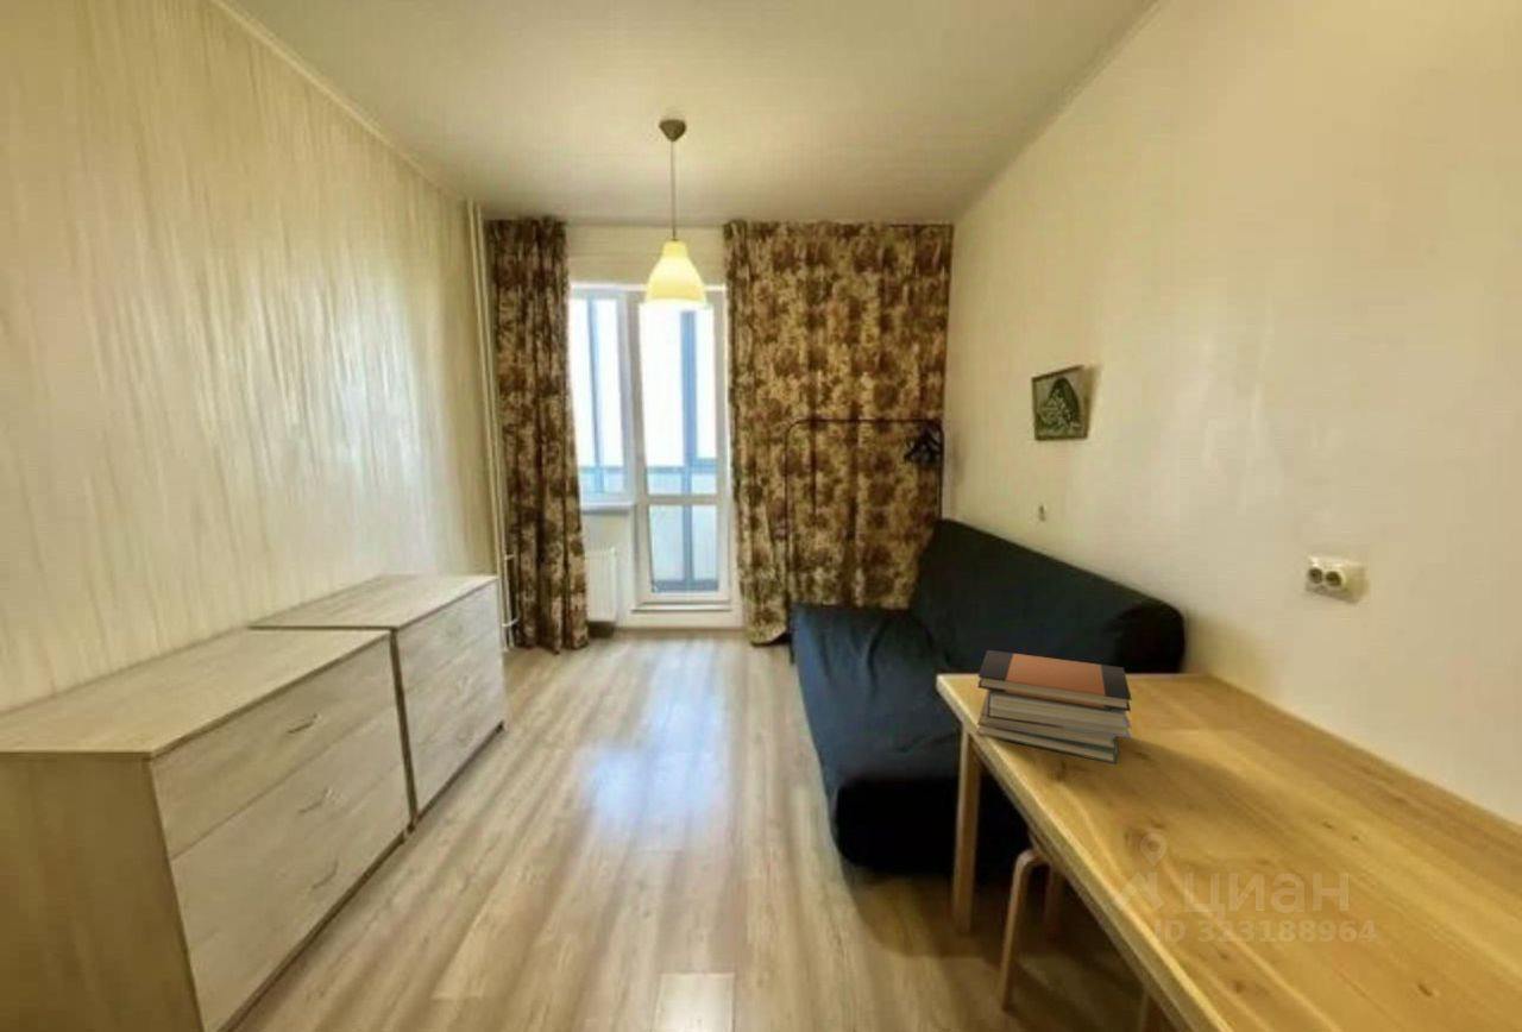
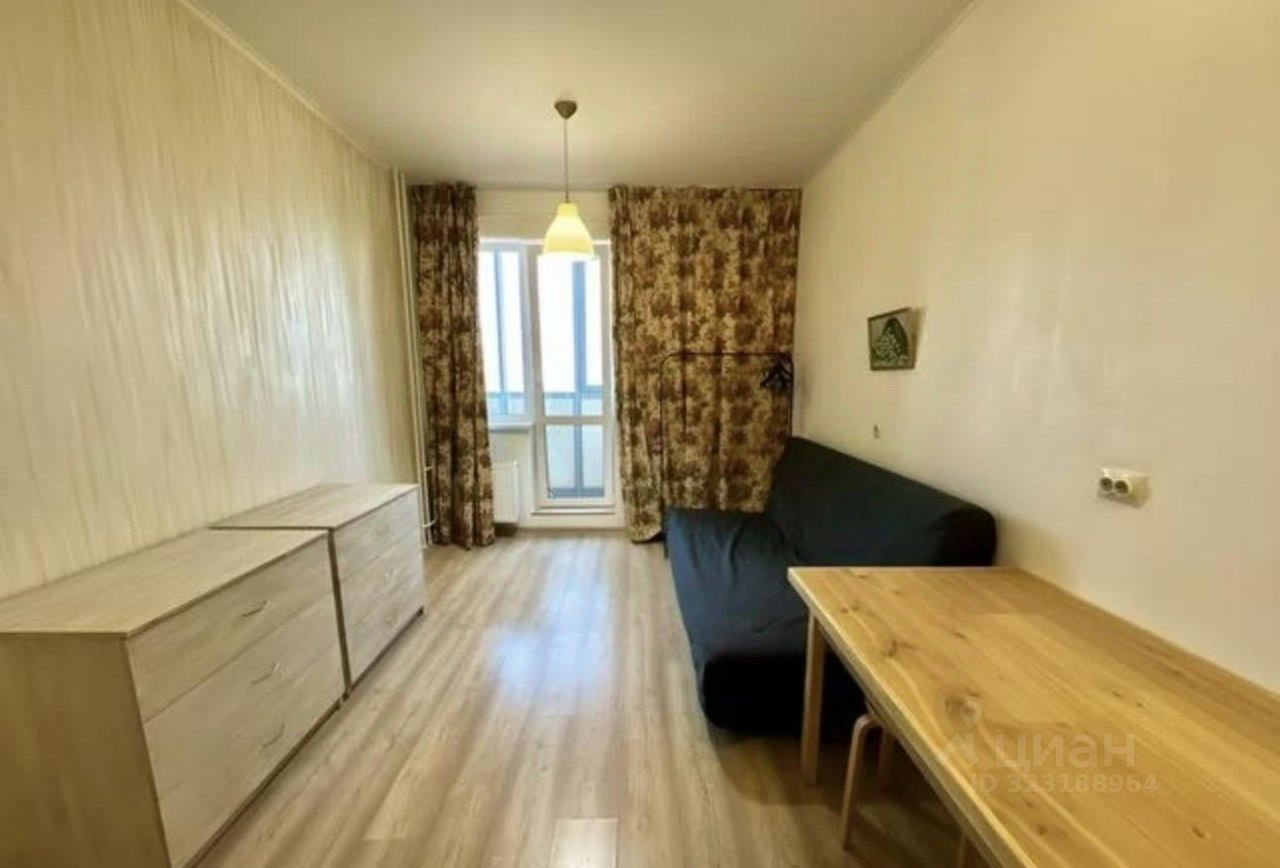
- book stack (1050, 703)
